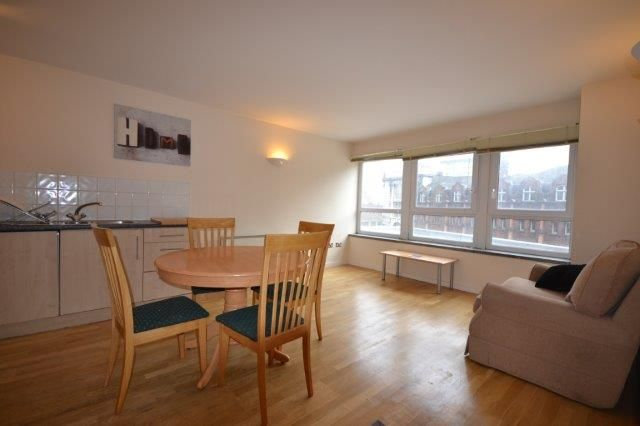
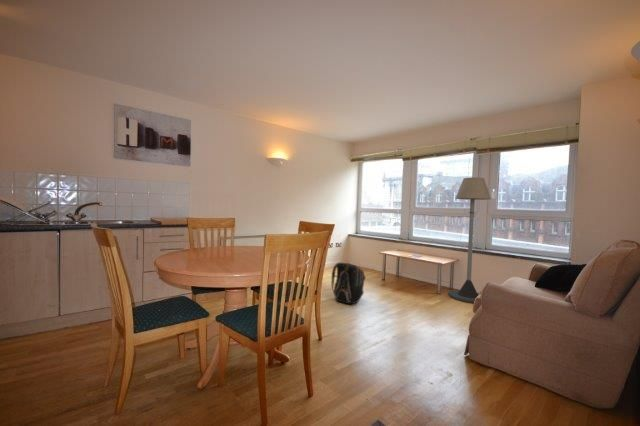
+ floor lamp (470, 238)
+ backpack (348, 282)
